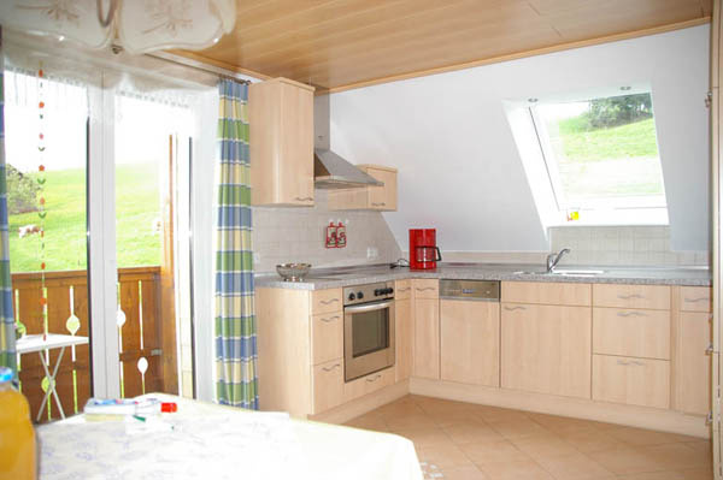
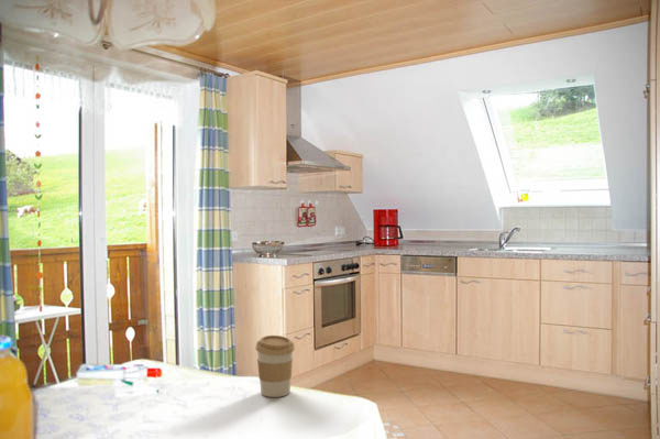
+ coffee cup (275, 364)
